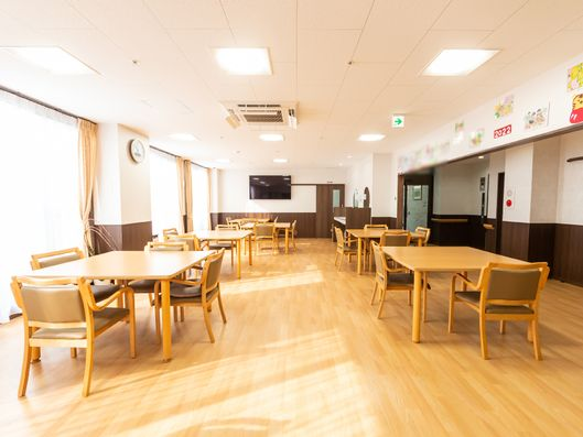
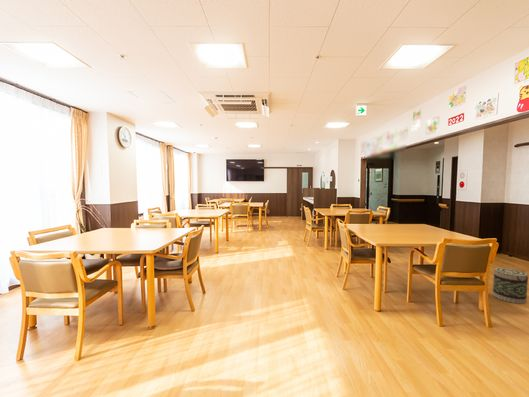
+ basket (510, 284)
